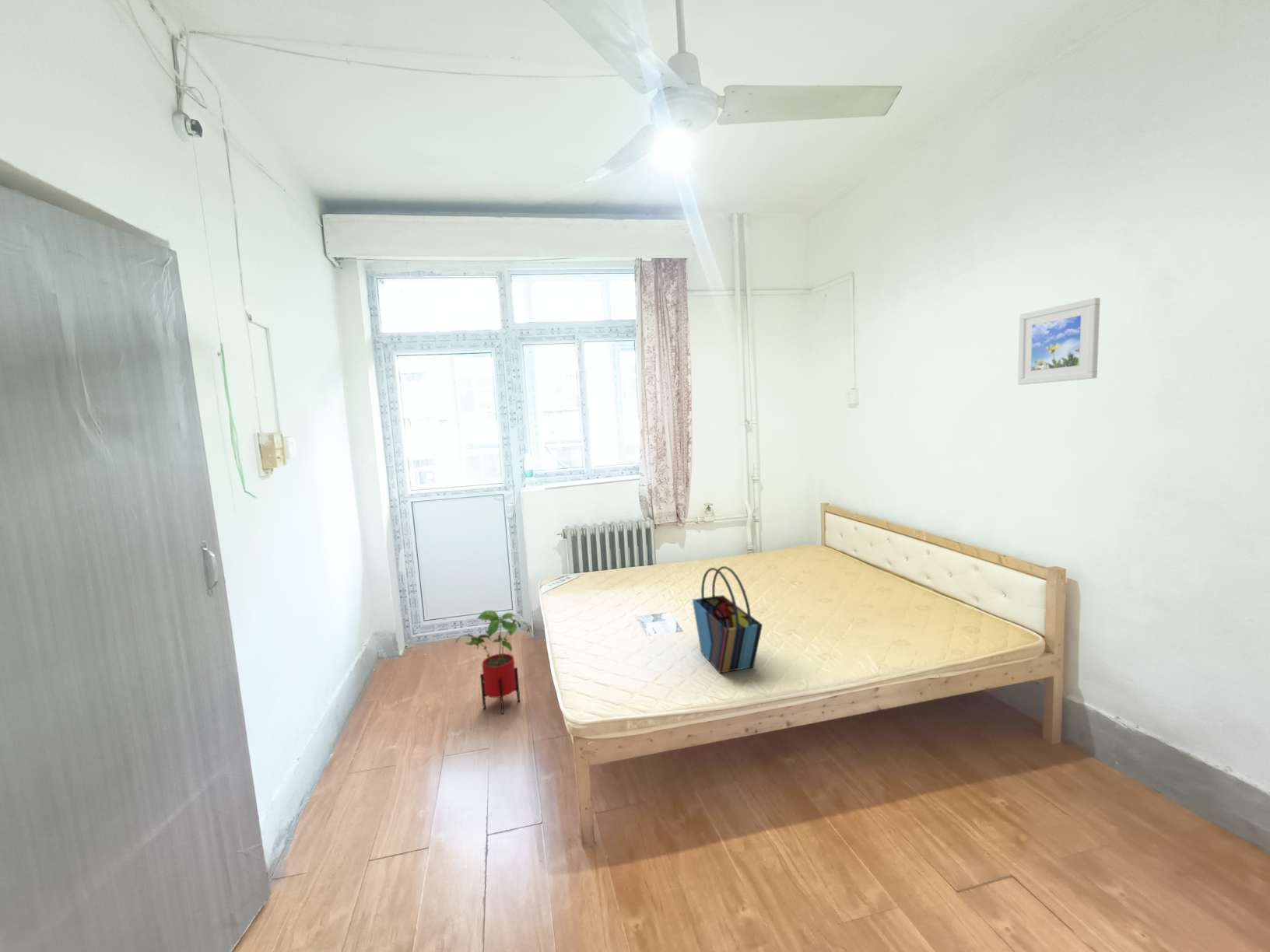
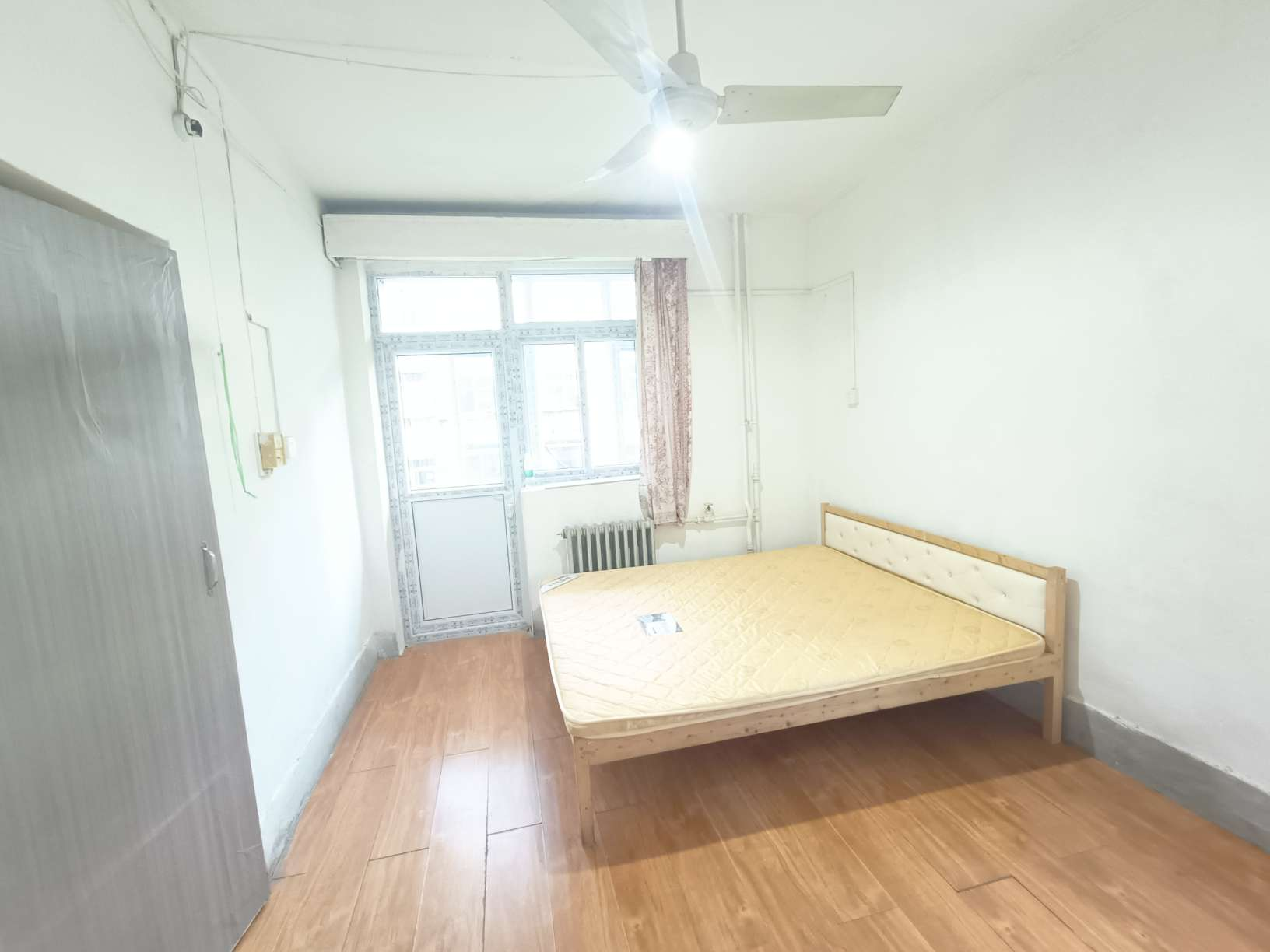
- house plant (495, 656)
- tote bag (724, 614)
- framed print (1055, 344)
